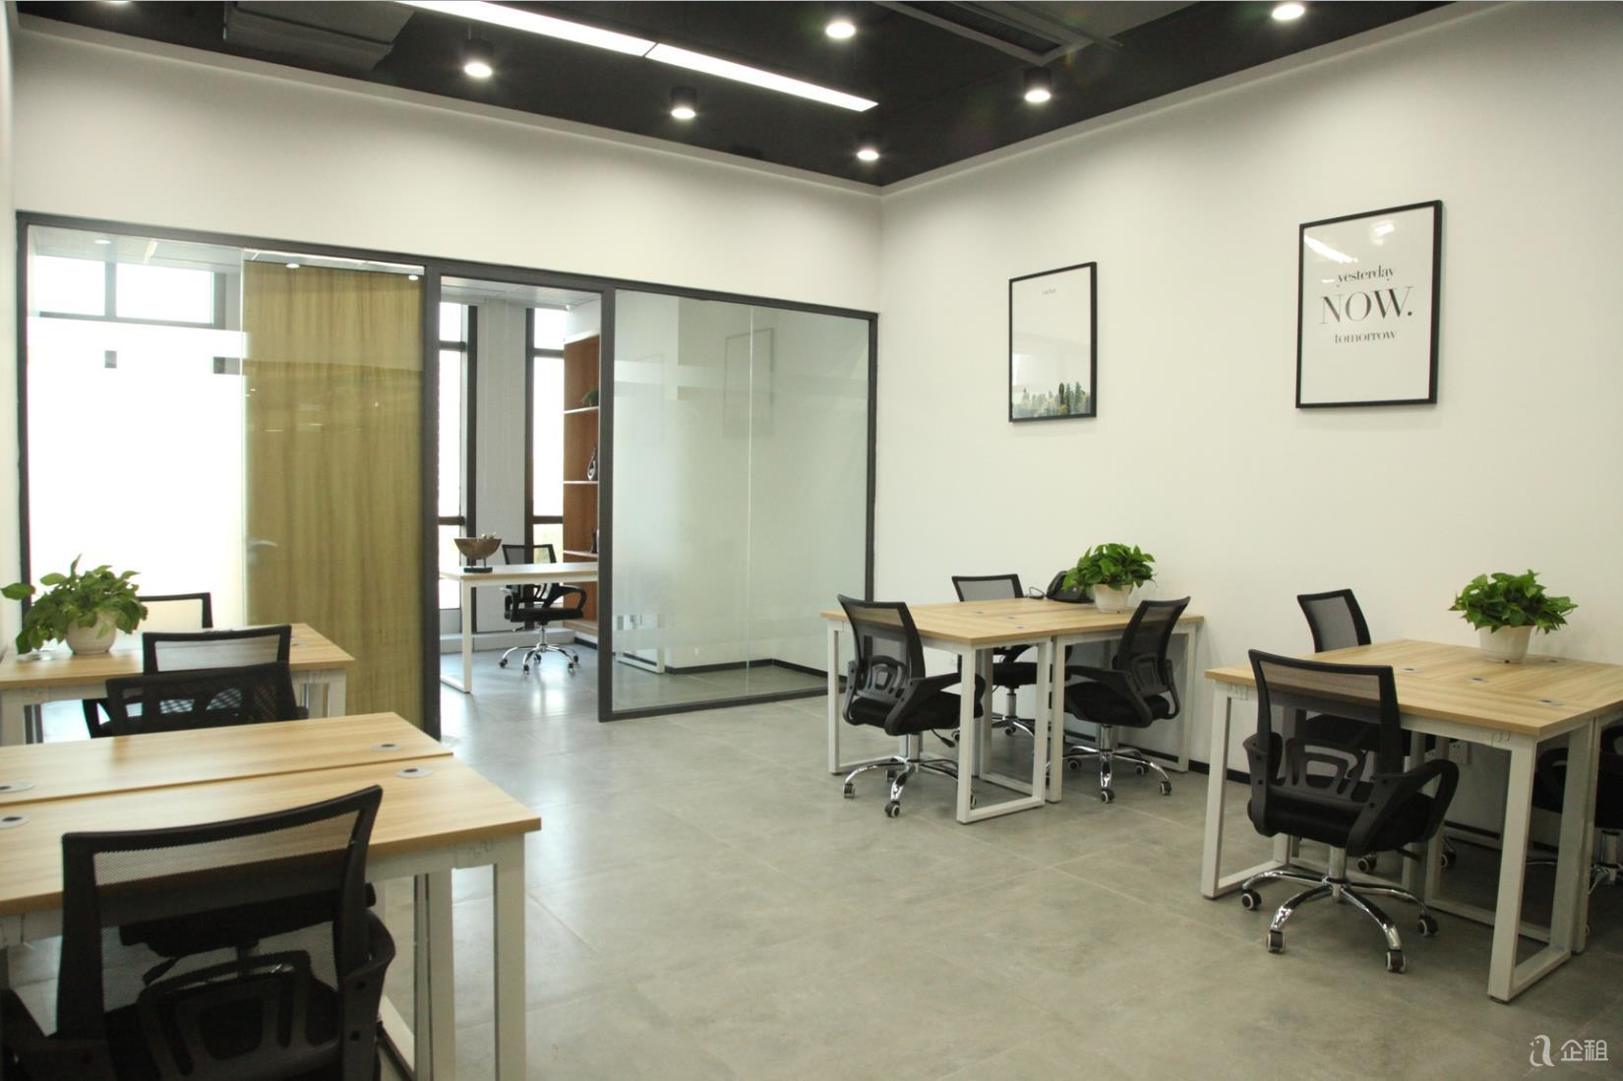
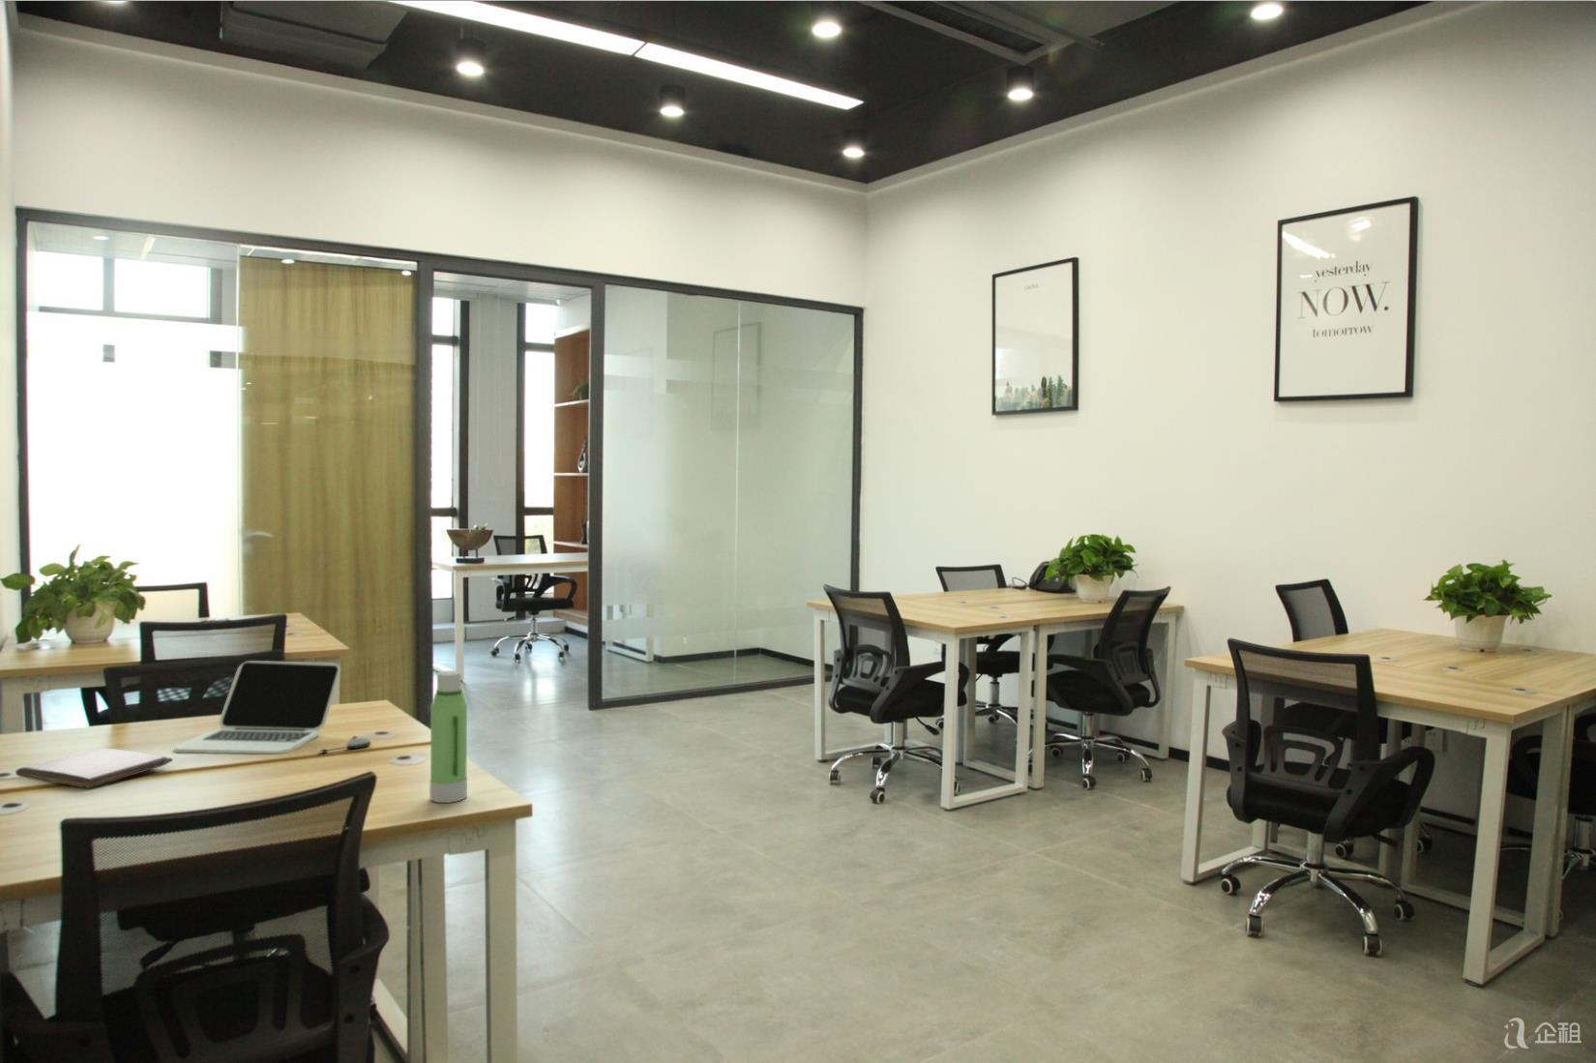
+ laptop (261, 705)
+ computer mouse (346, 745)
+ book (95, 766)
+ water bottle (447, 736)
